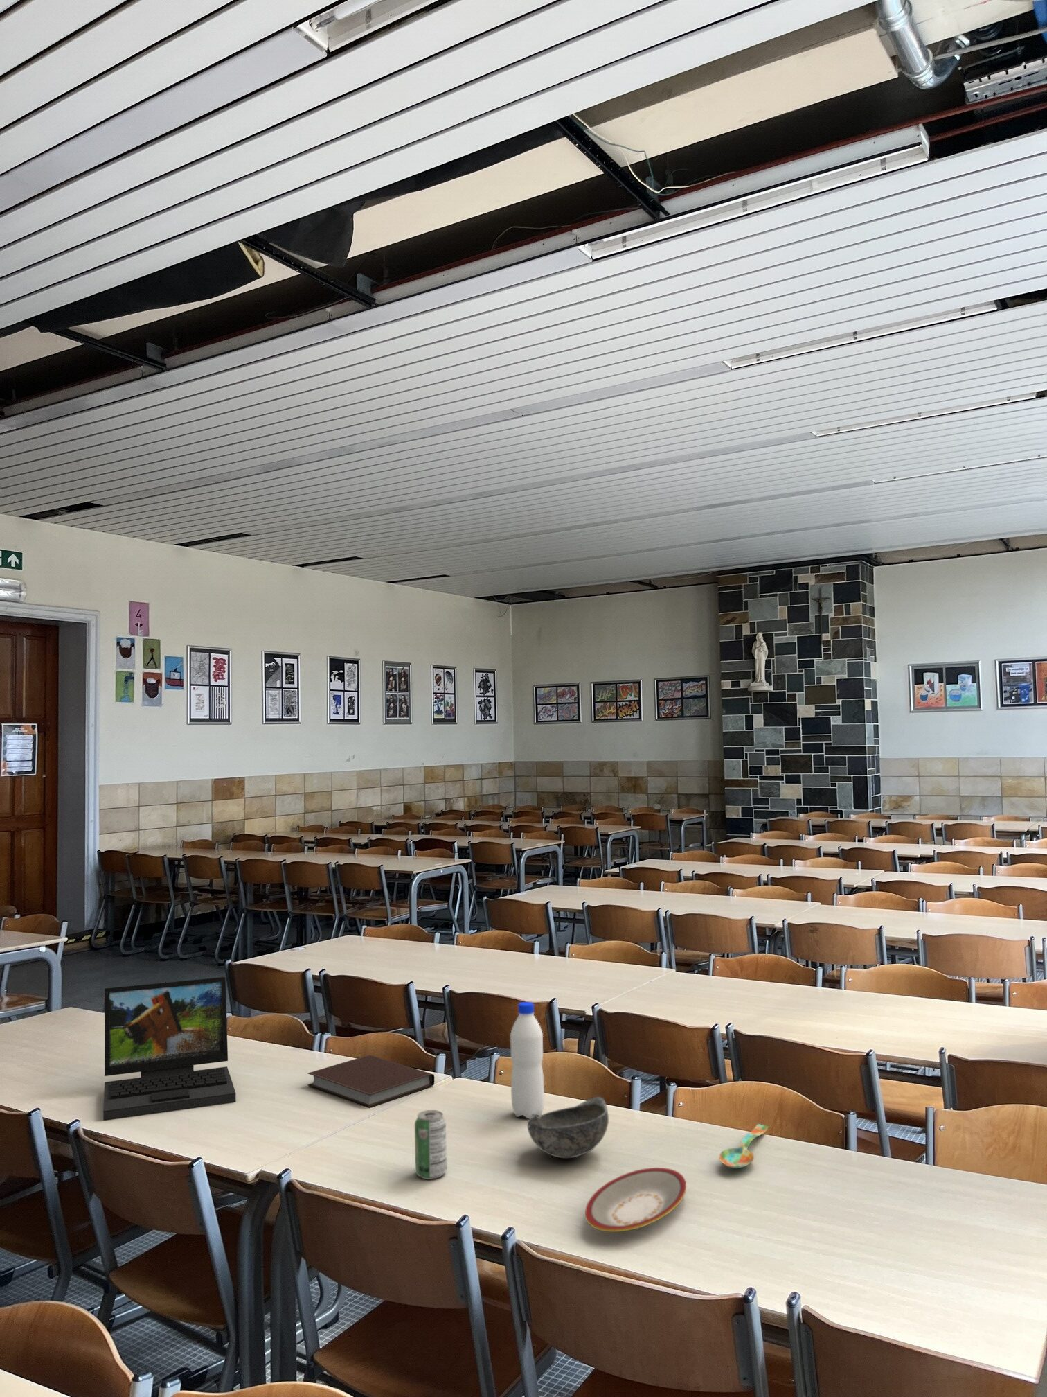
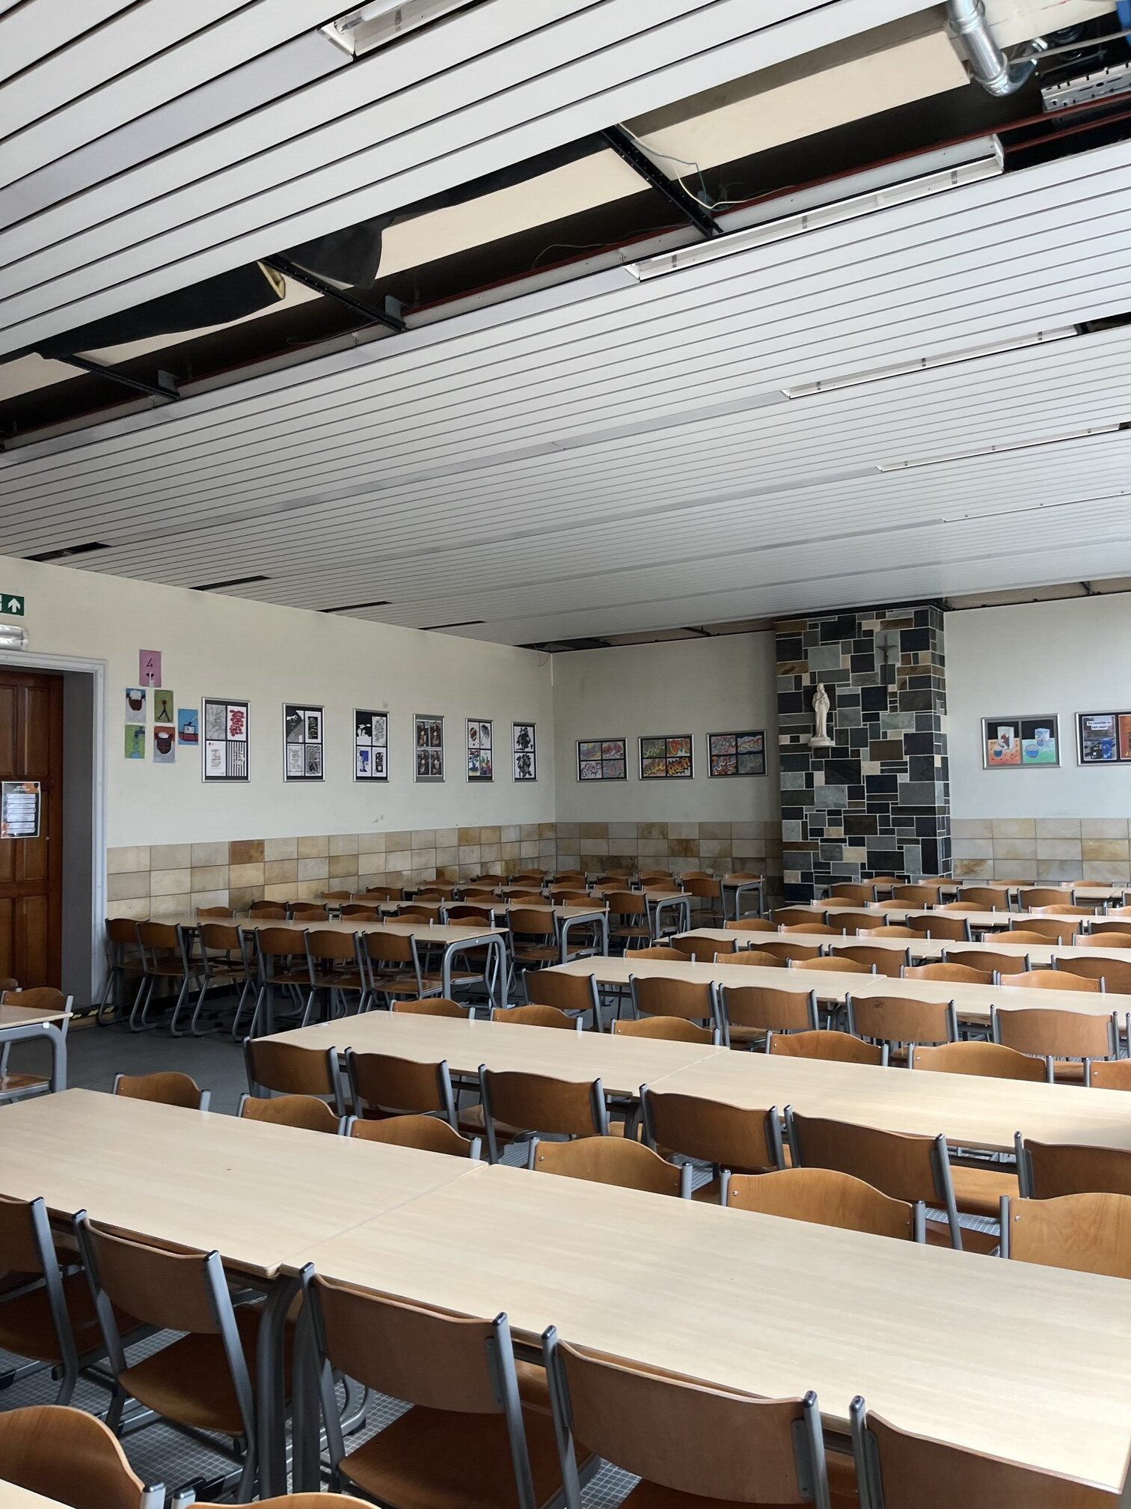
- beverage can (430, 1143)
- plate (637, 1203)
- water bottle (527, 1058)
- spoon (748, 1143)
- notebook (371, 1079)
- bowl (567, 1130)
- laptop (168, 1042)
